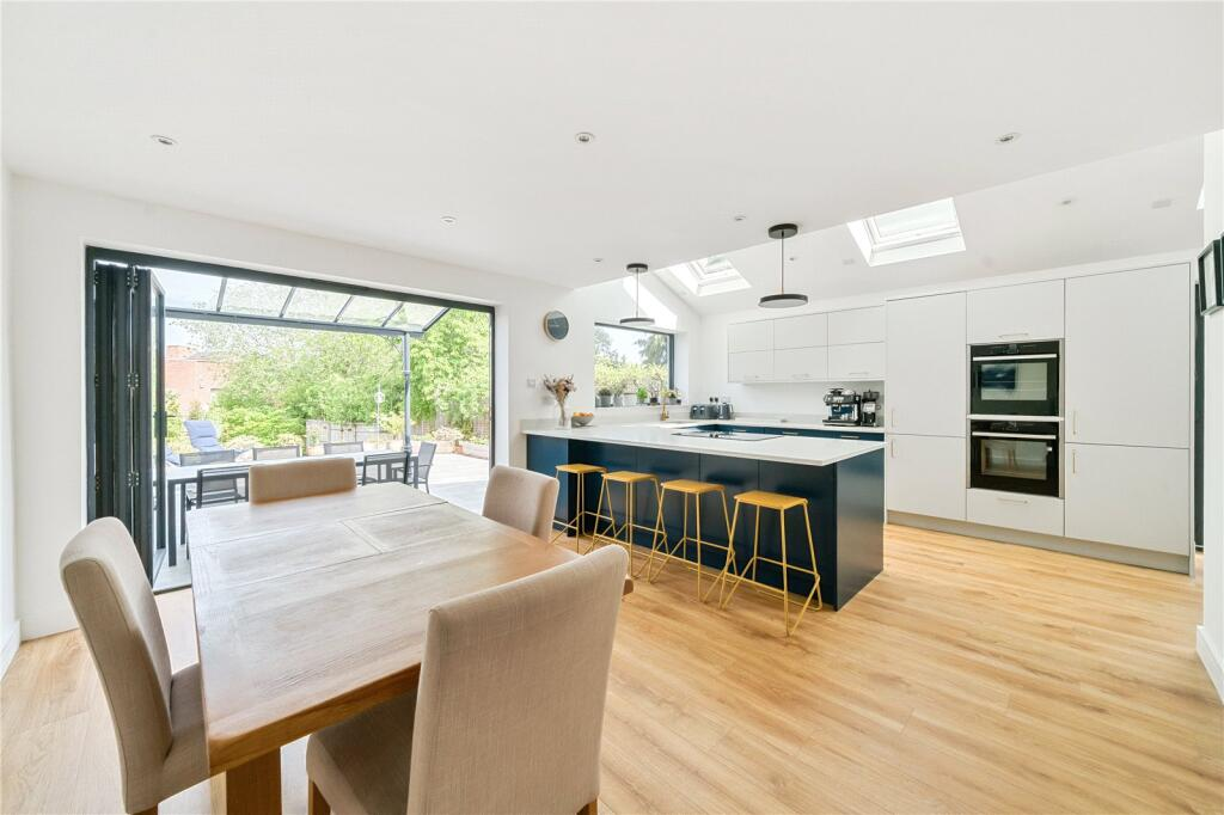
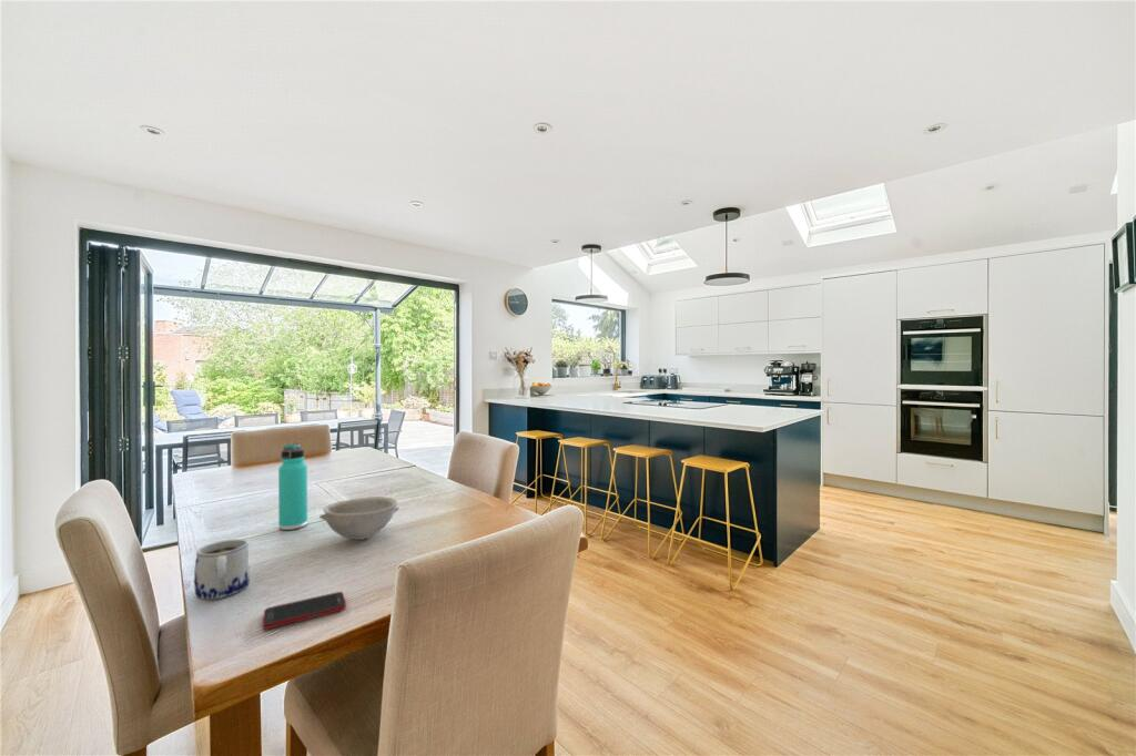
+ cell phone (305, 609)
+ mug (223, 570)
+ thermos bottle (293, 484)
+ bowl (361, 520)
